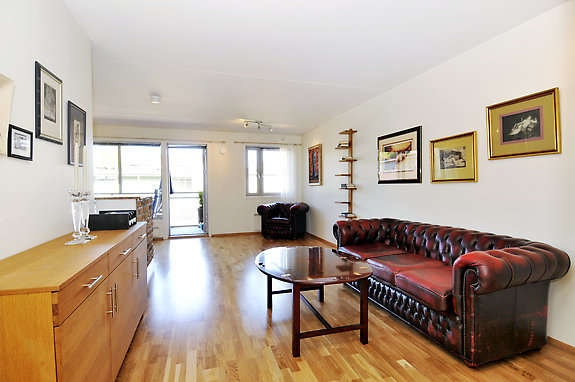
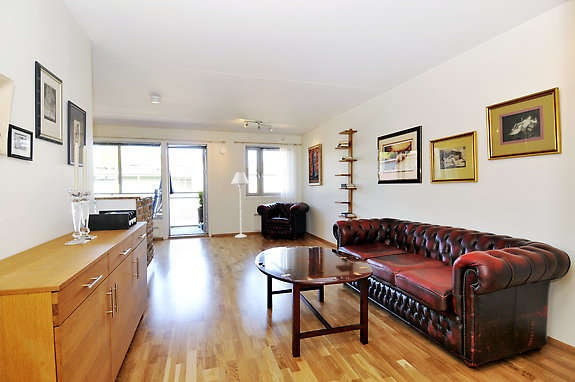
+ floor lamp (240, 204)
